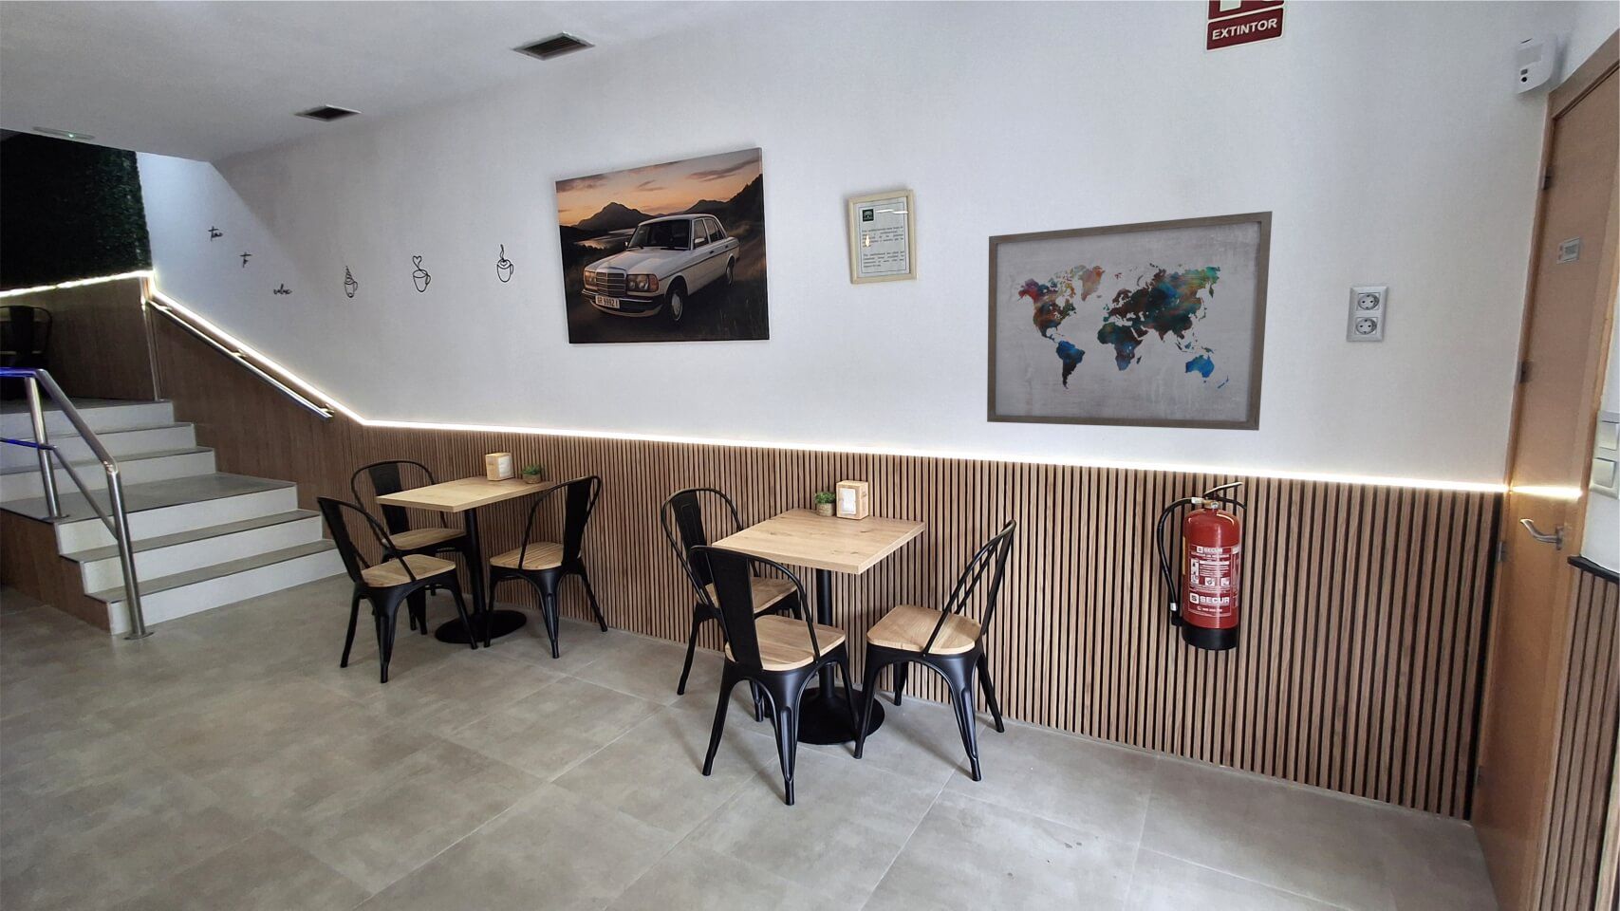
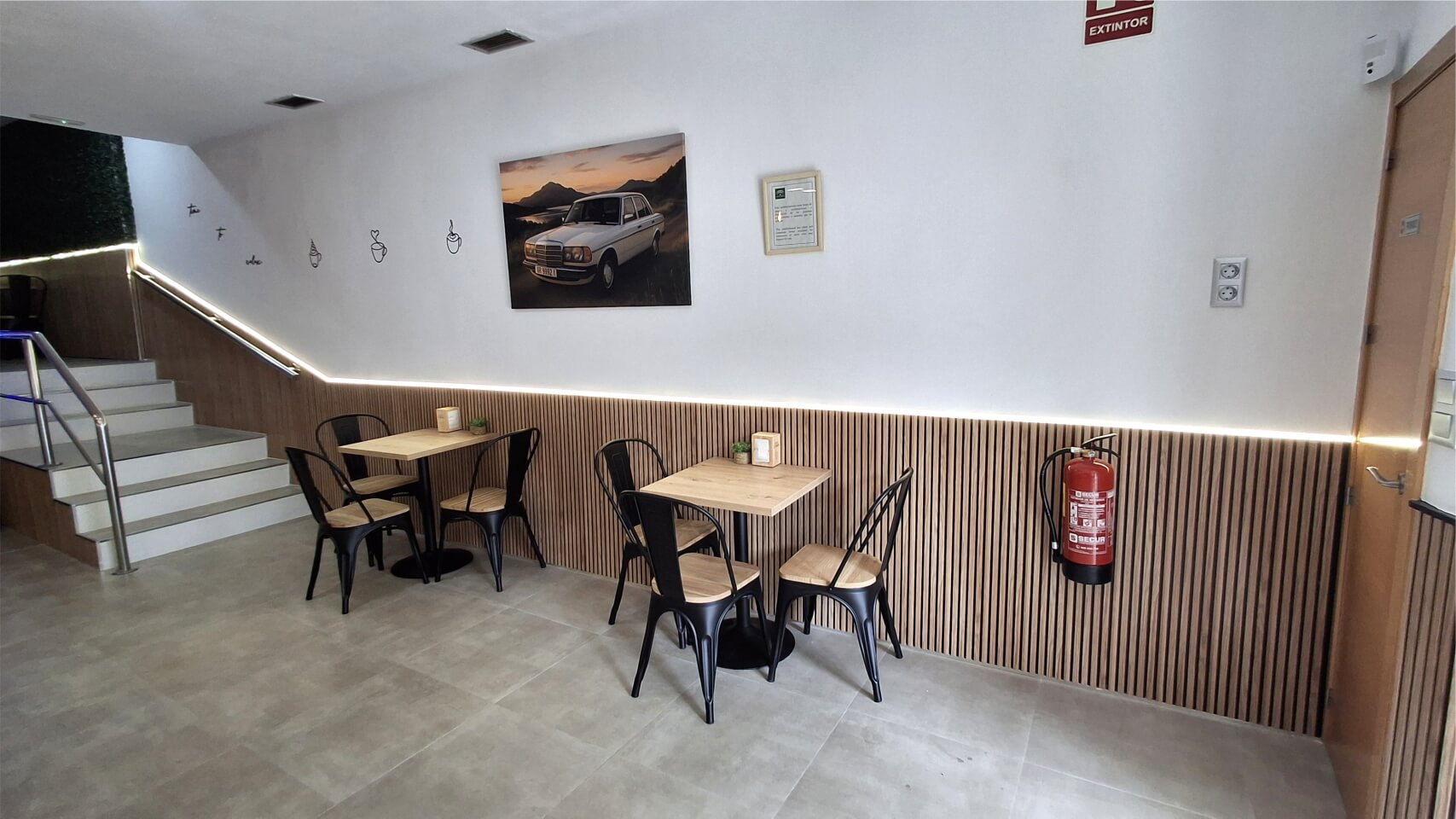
- wall art (1115, 326)
